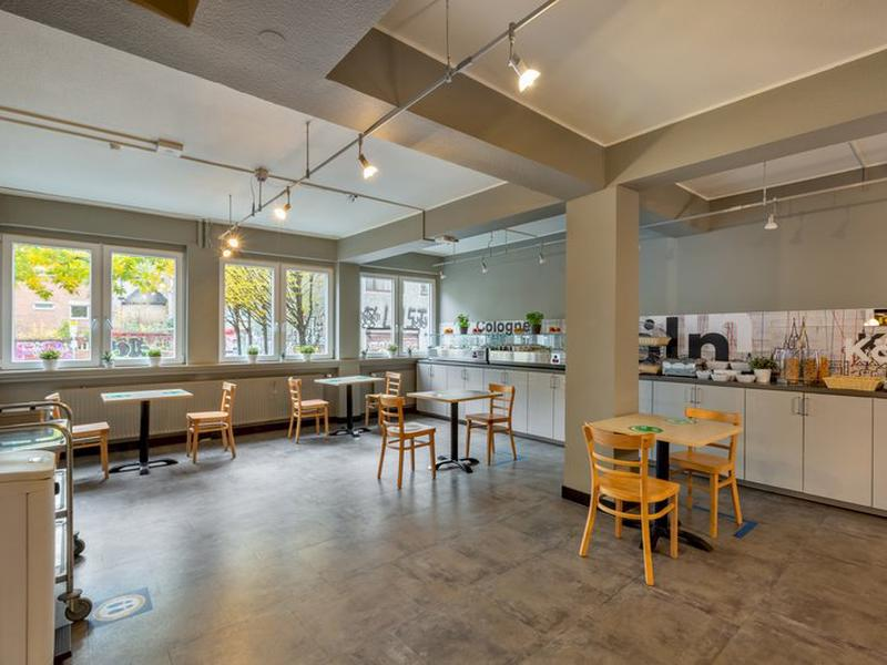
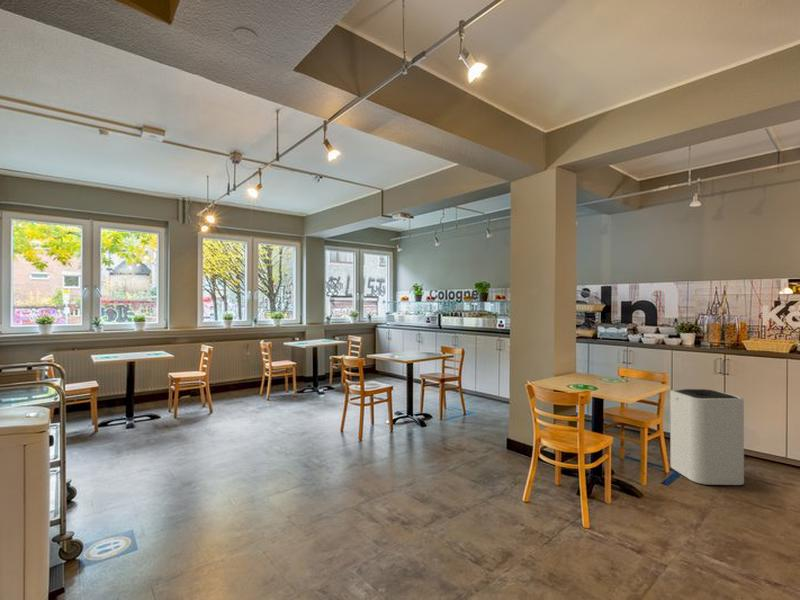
+ trash can (705, 433)
